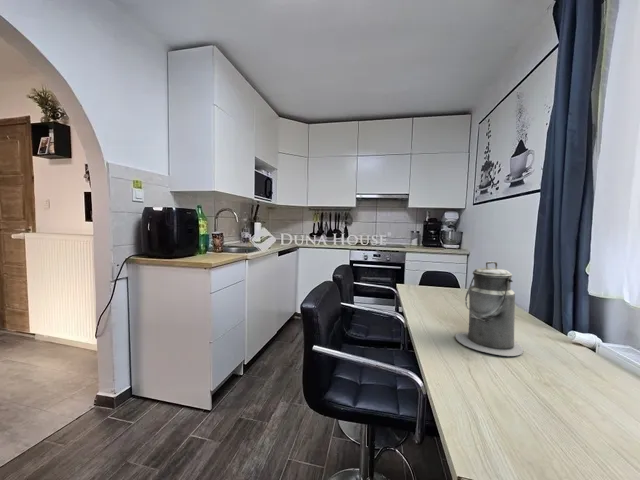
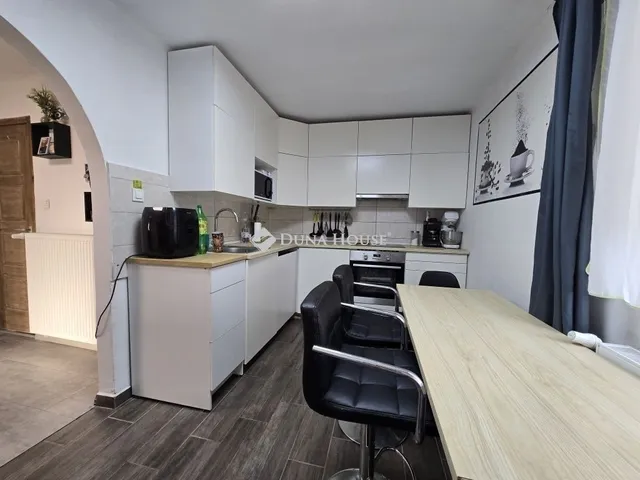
- canister (490, 303)
